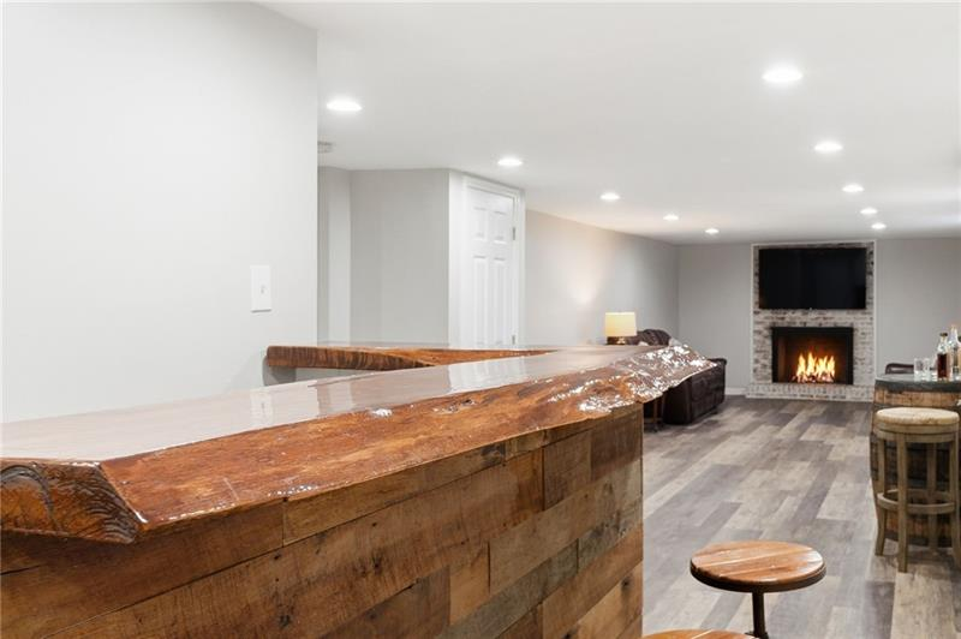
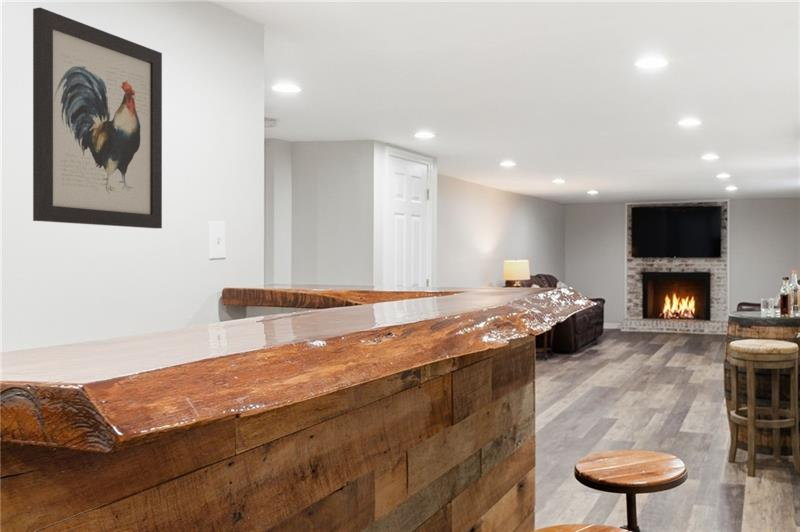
+ wall art (103, 129)
